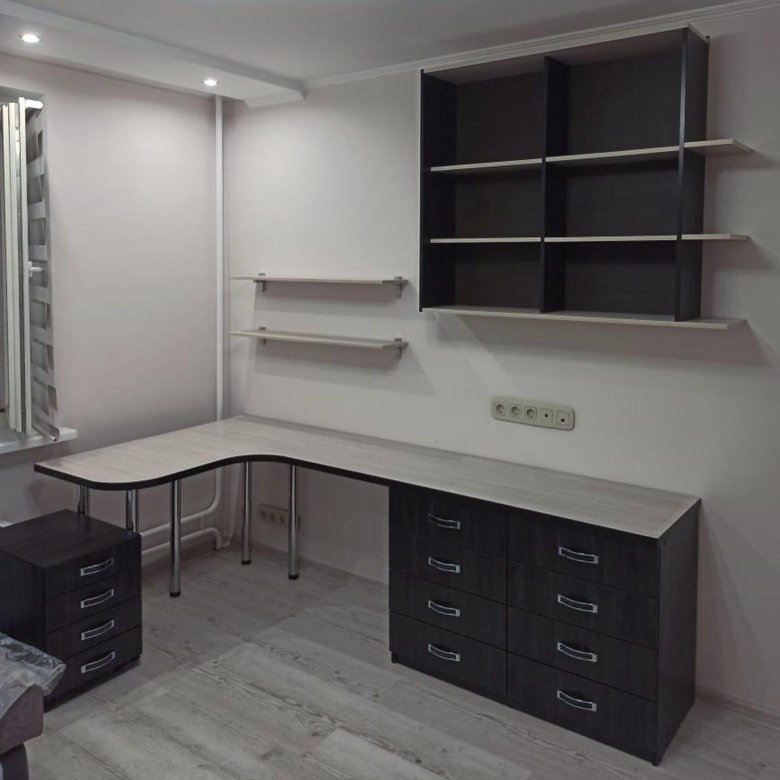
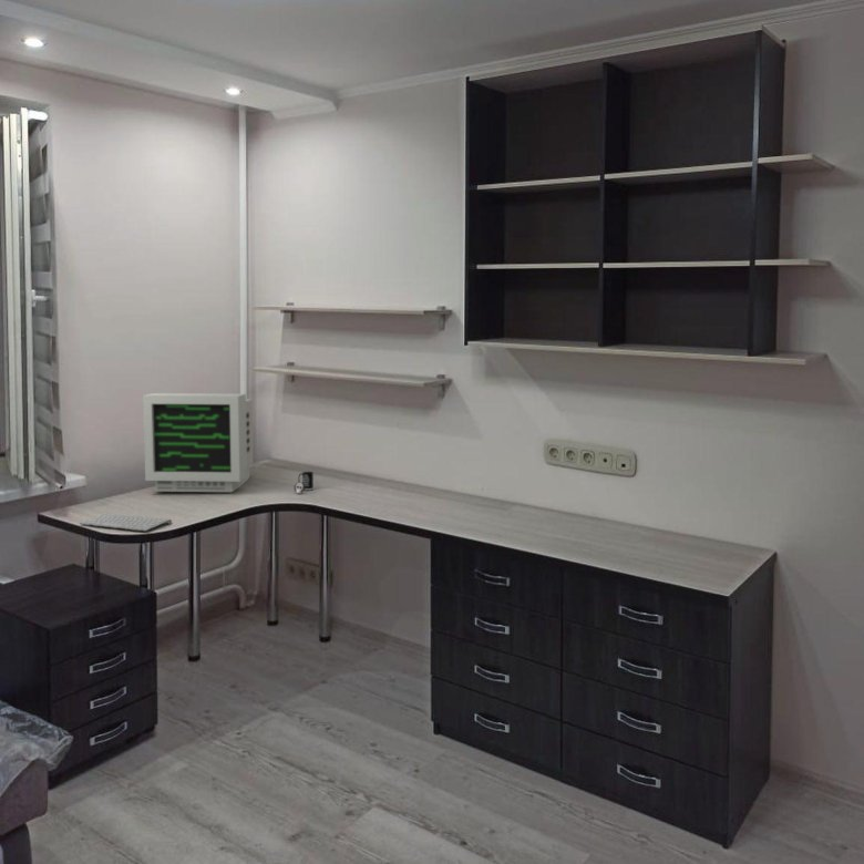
+ mug (300, 482)
+ keyboard (125, 521)
+ computer monitor (204, 439)
